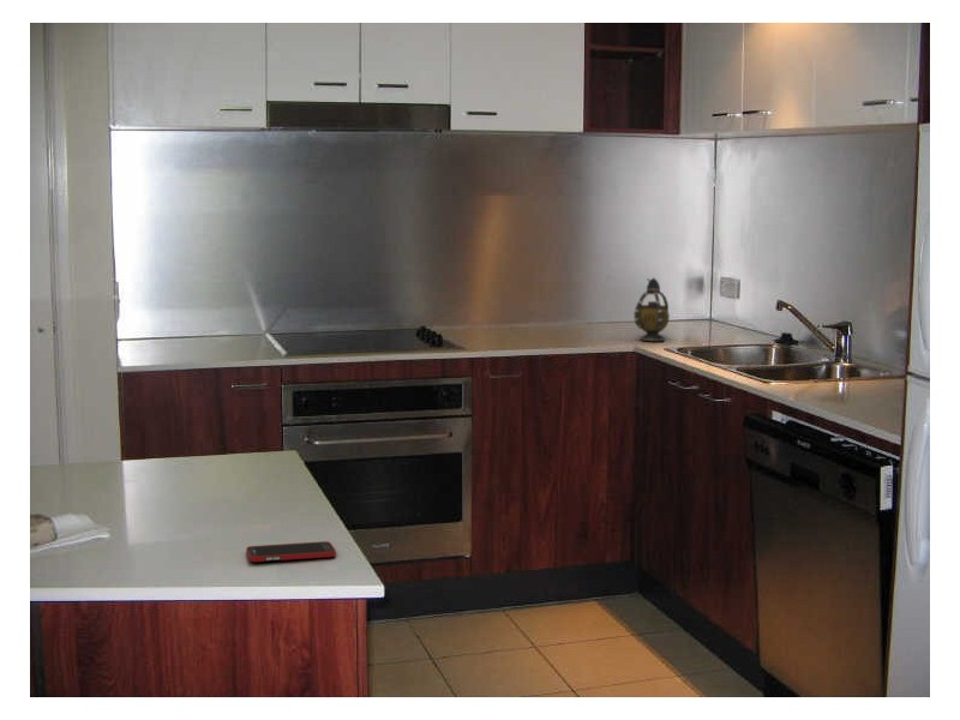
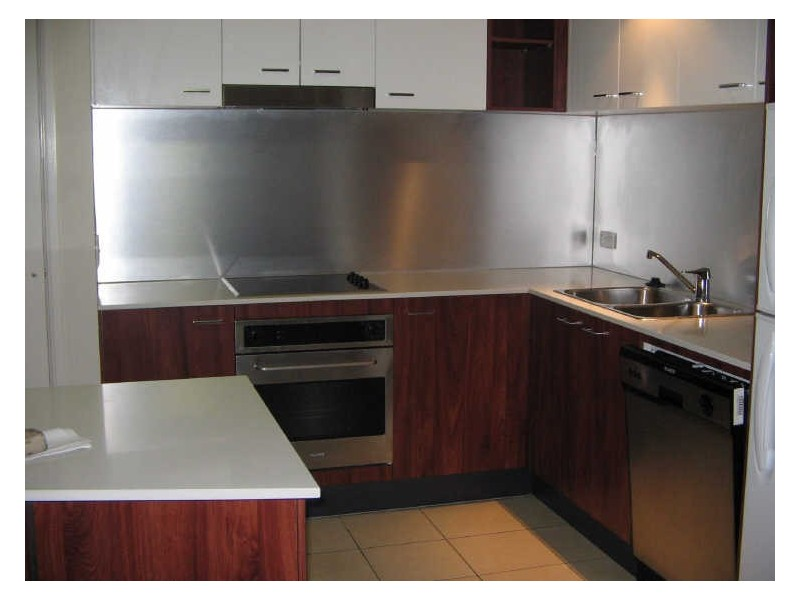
- cell phone (290, 551)
- teapot (654, 308)
